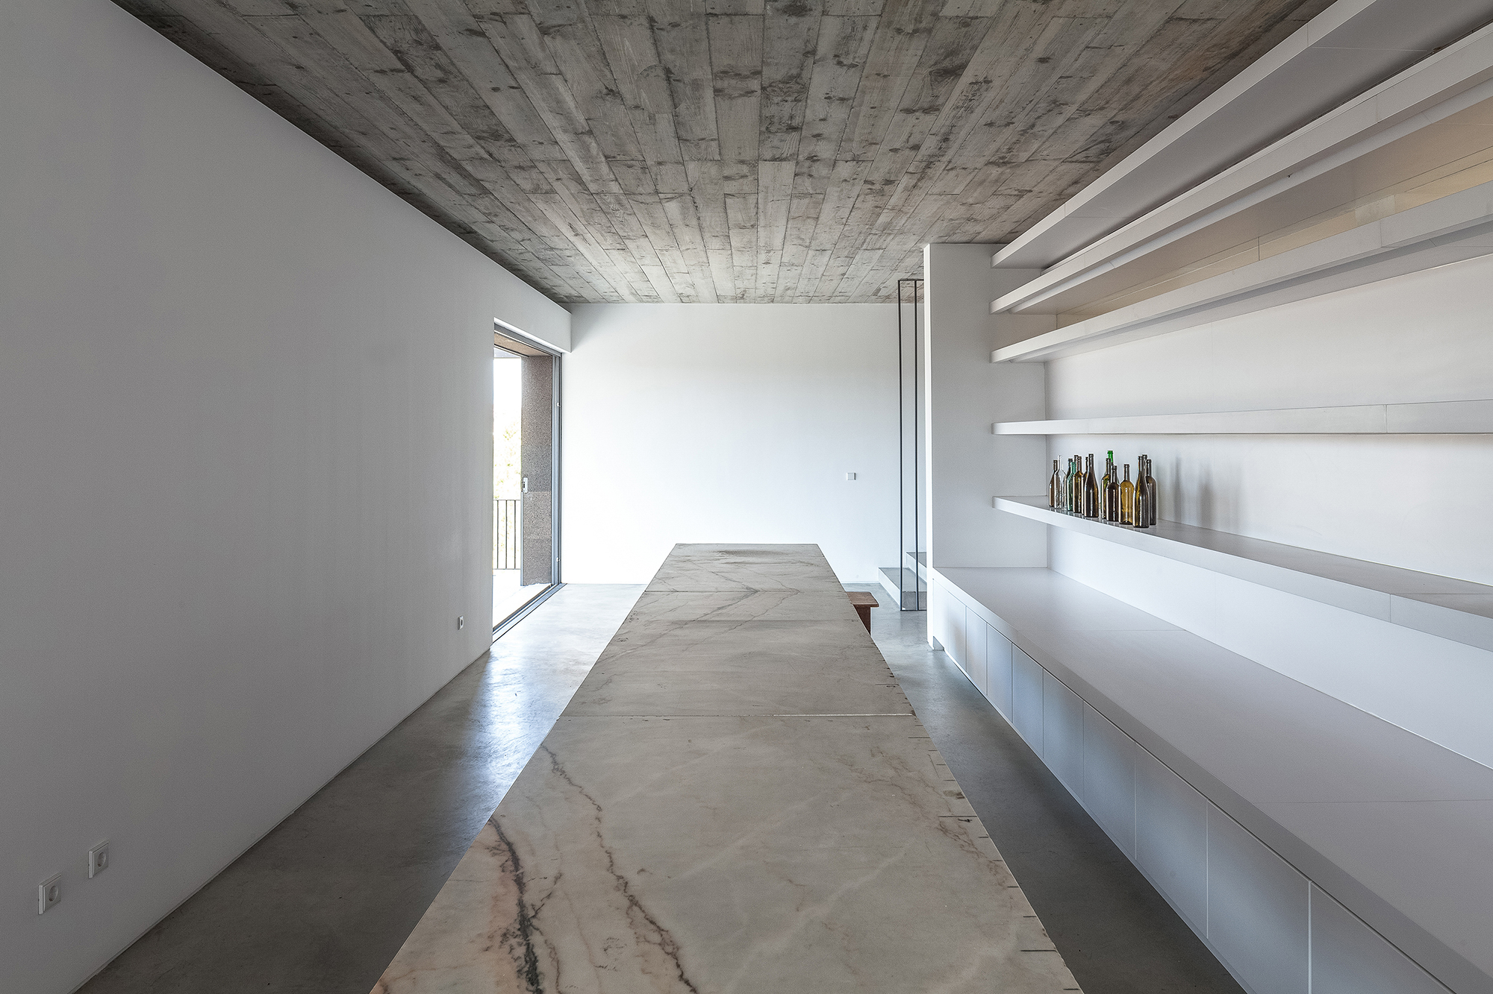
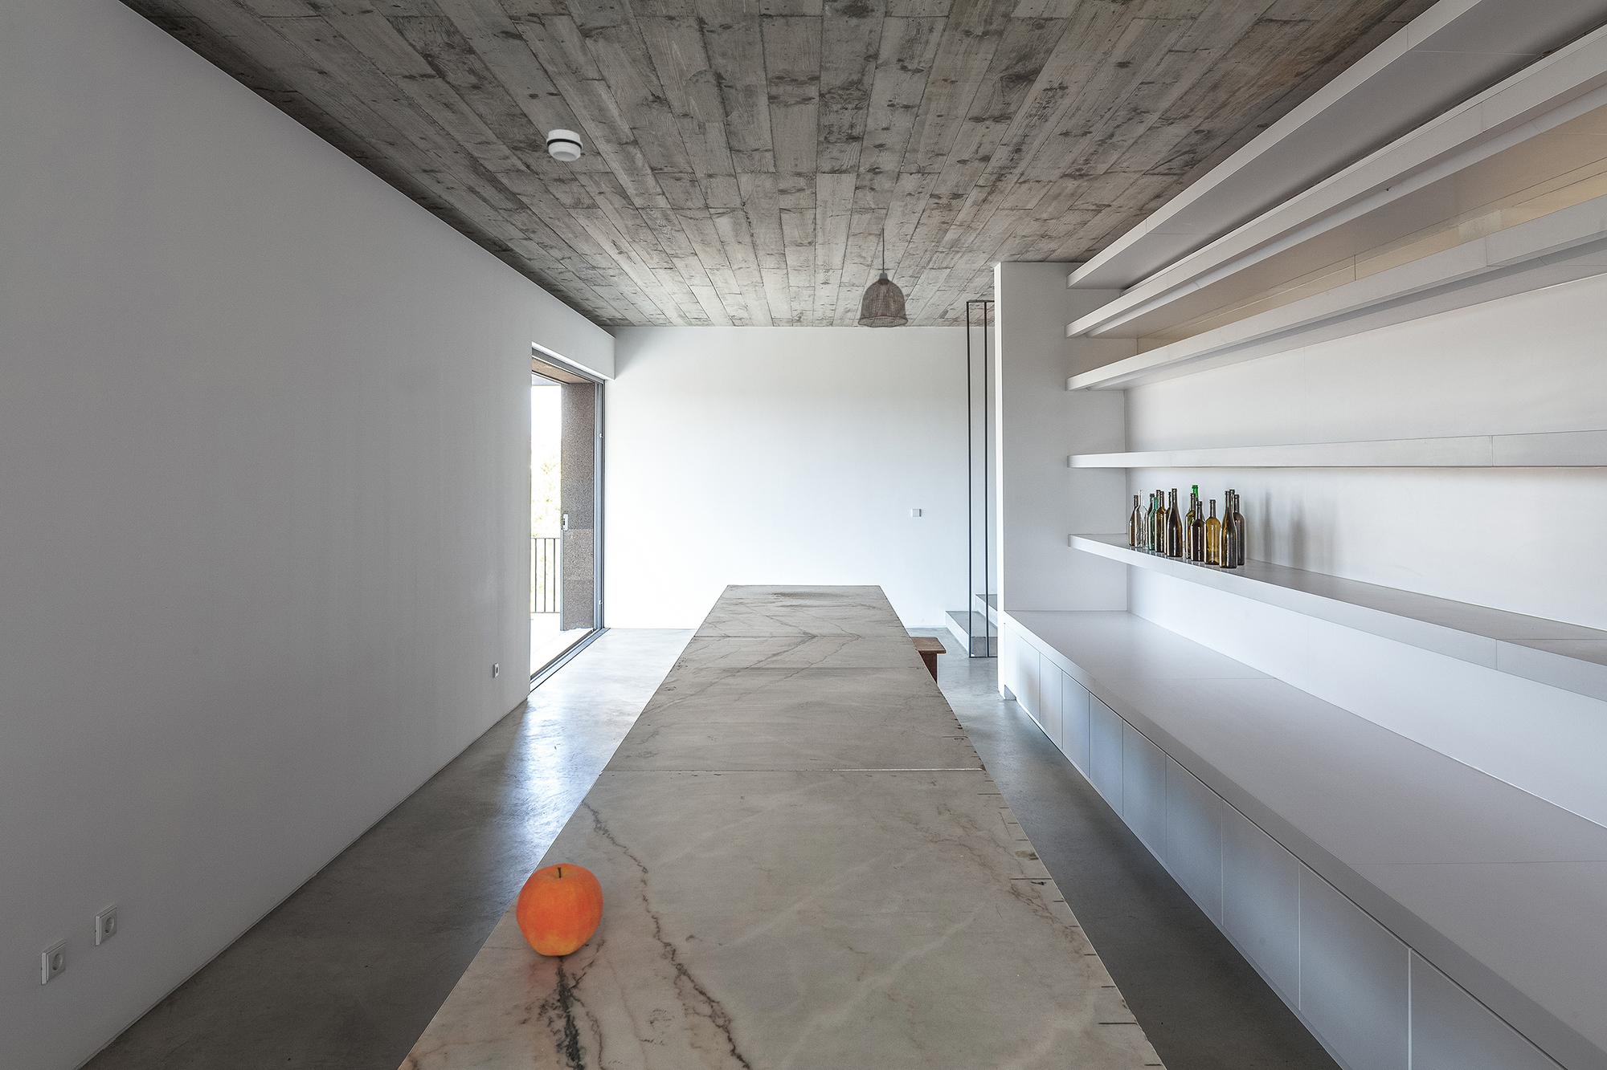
+ fruit (560, 908)
+ pendant lamp (883, 276)
+ smoke detector (564, 146)
